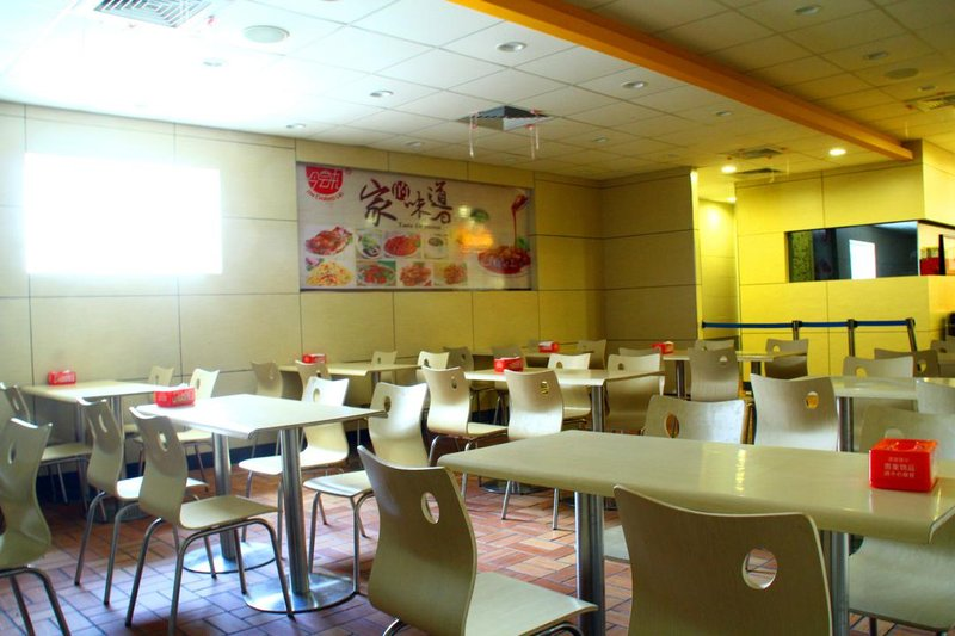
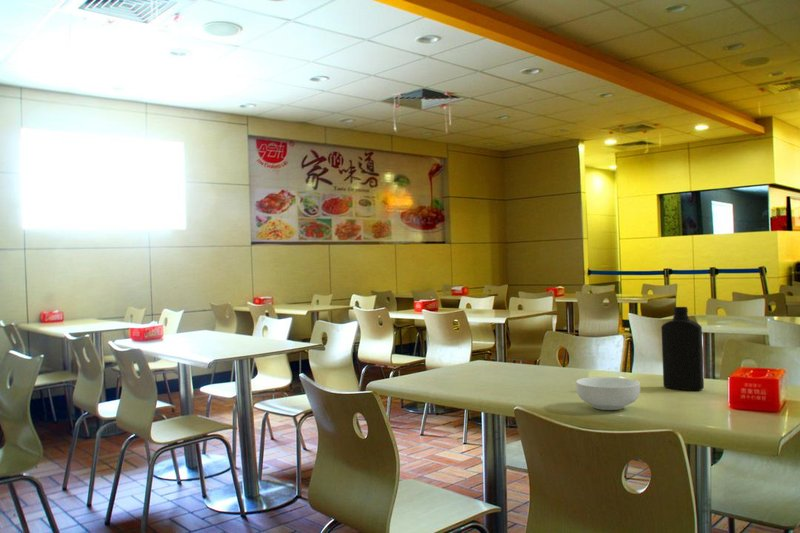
+ cereal bowl (608, 394)
+ bottle (682, 347)
